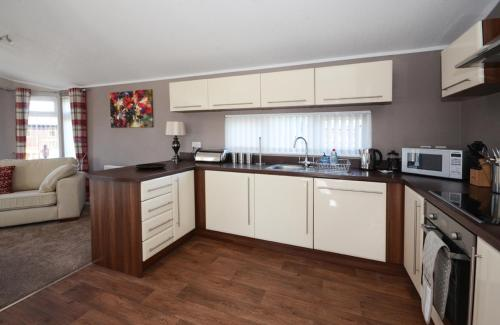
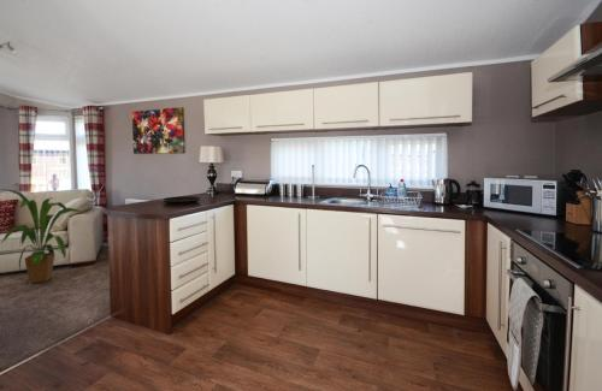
+ house plant (48, 233)
